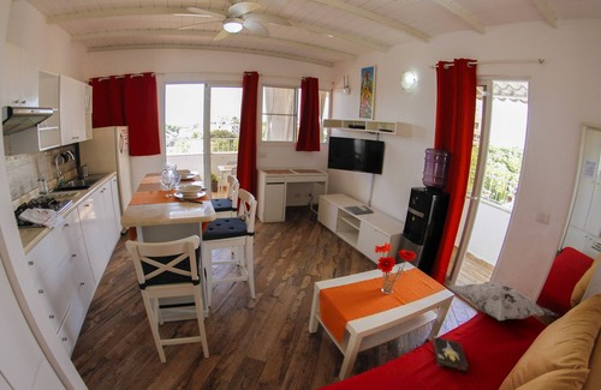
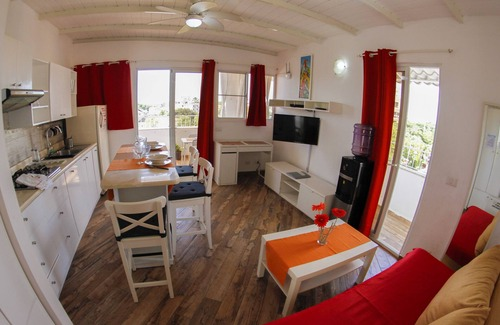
- hardback book (448, 352)
- decorative pillow (498, 299)
